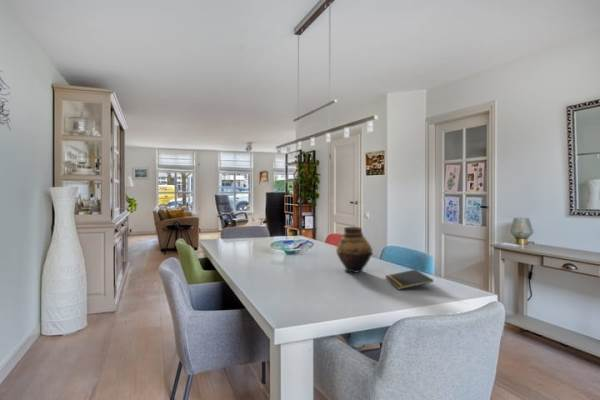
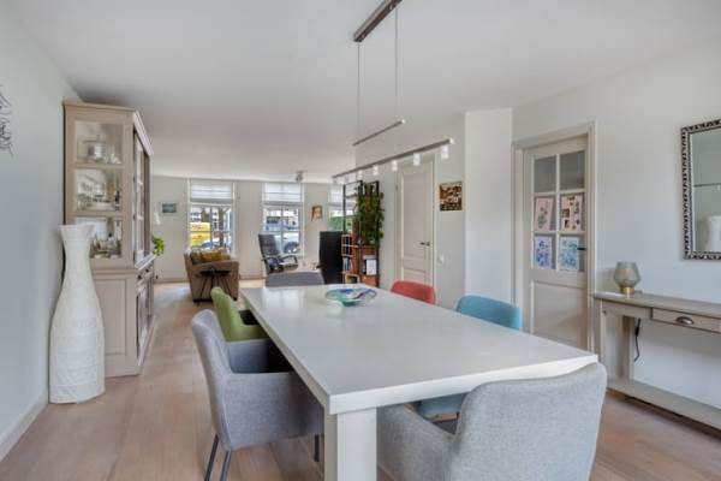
- notepad (407, 278)
- vase (352, 249)
